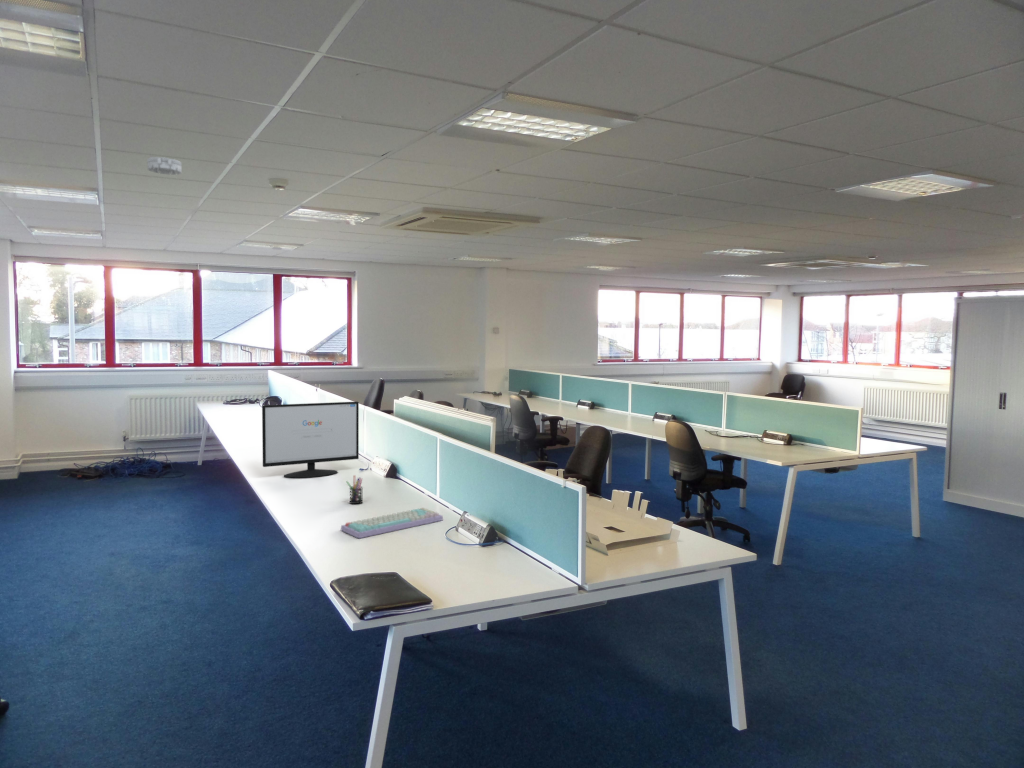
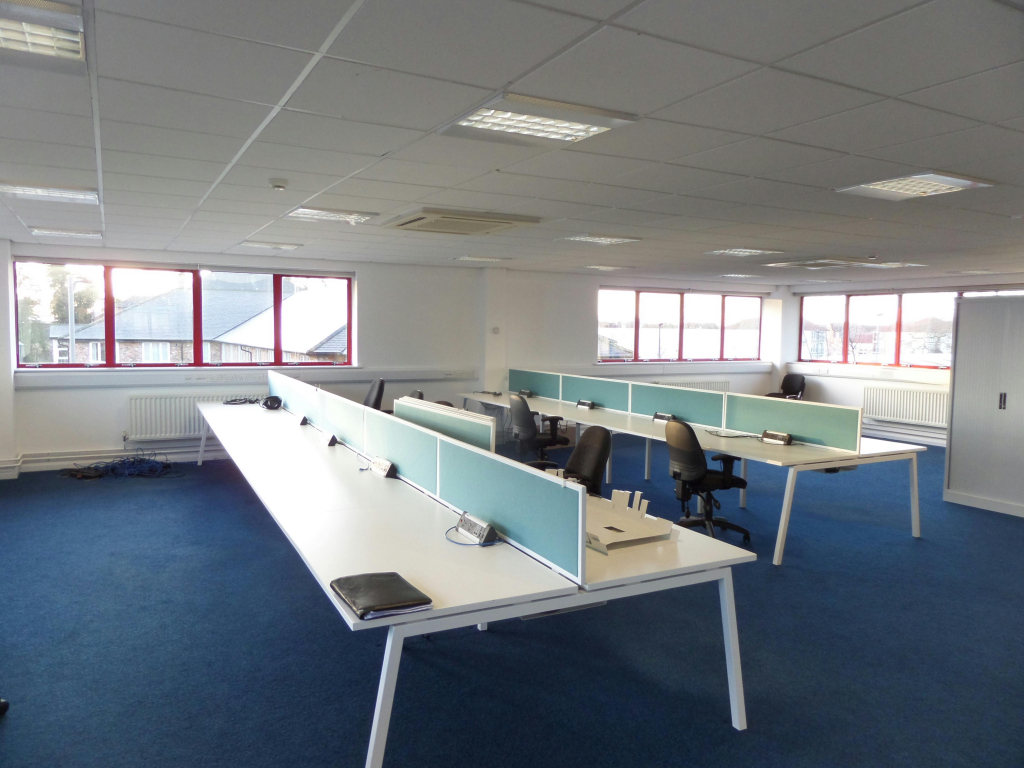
- keyboard (393, 521)
- smoke detector (164, 165)
- computer monitor (311, 438)
- pen holder (354, 489)
